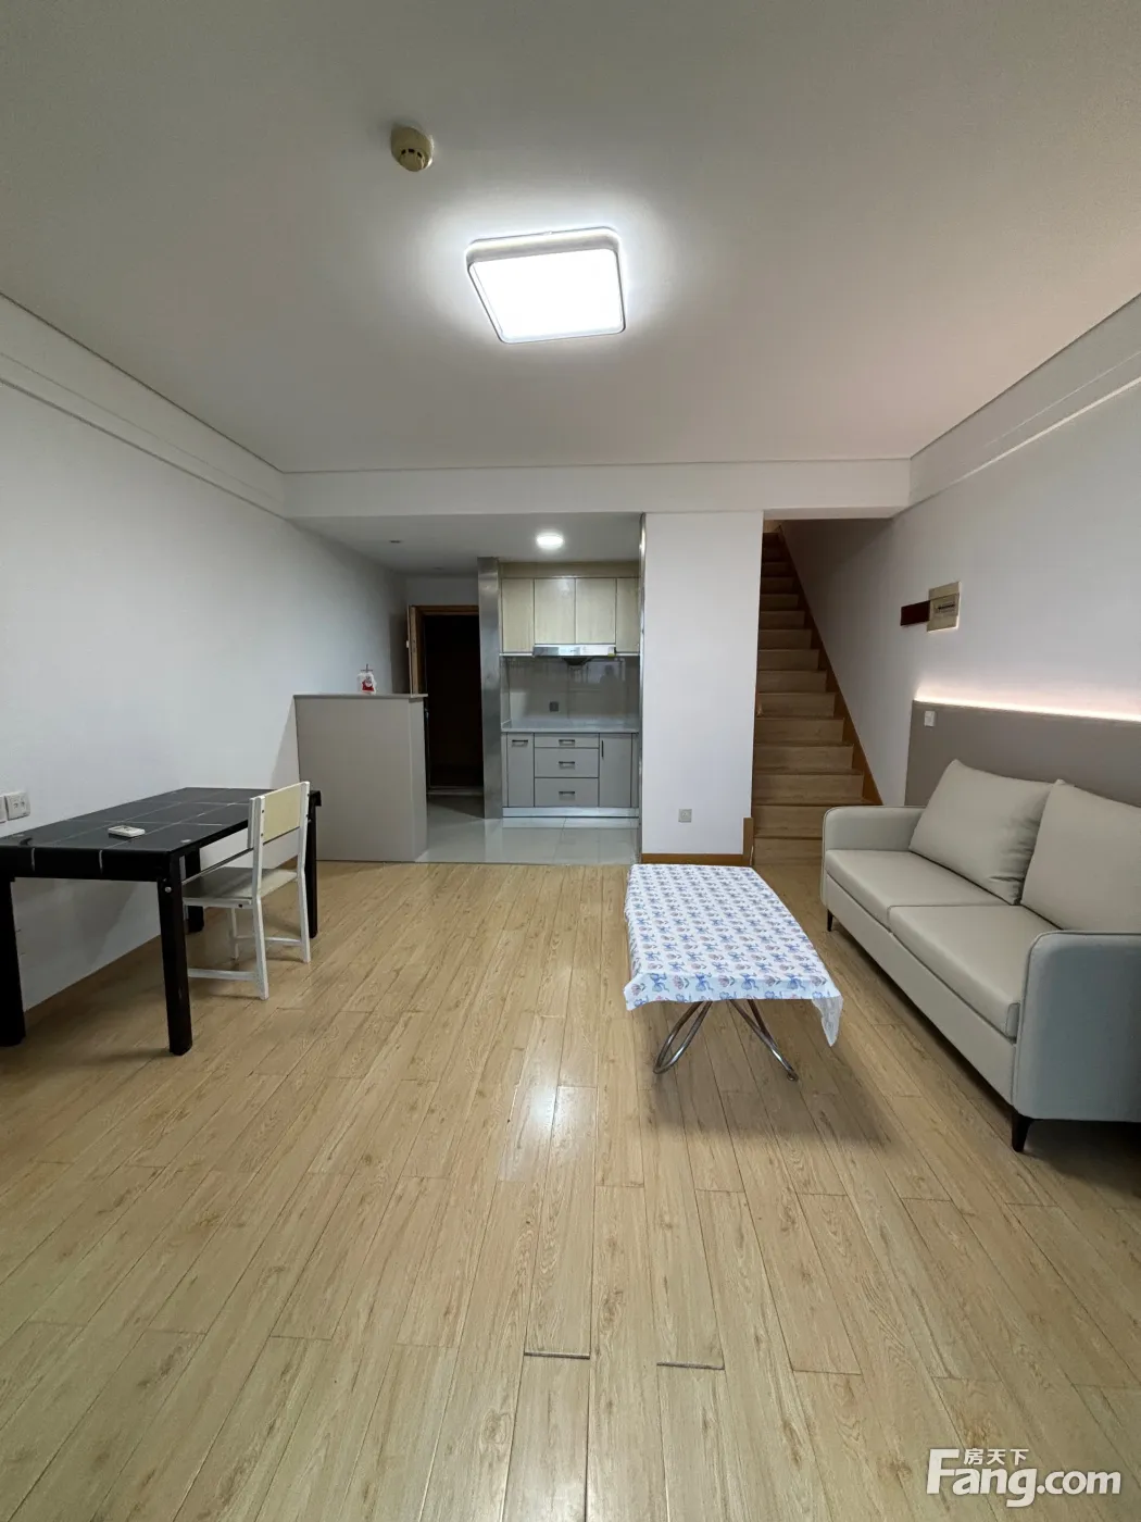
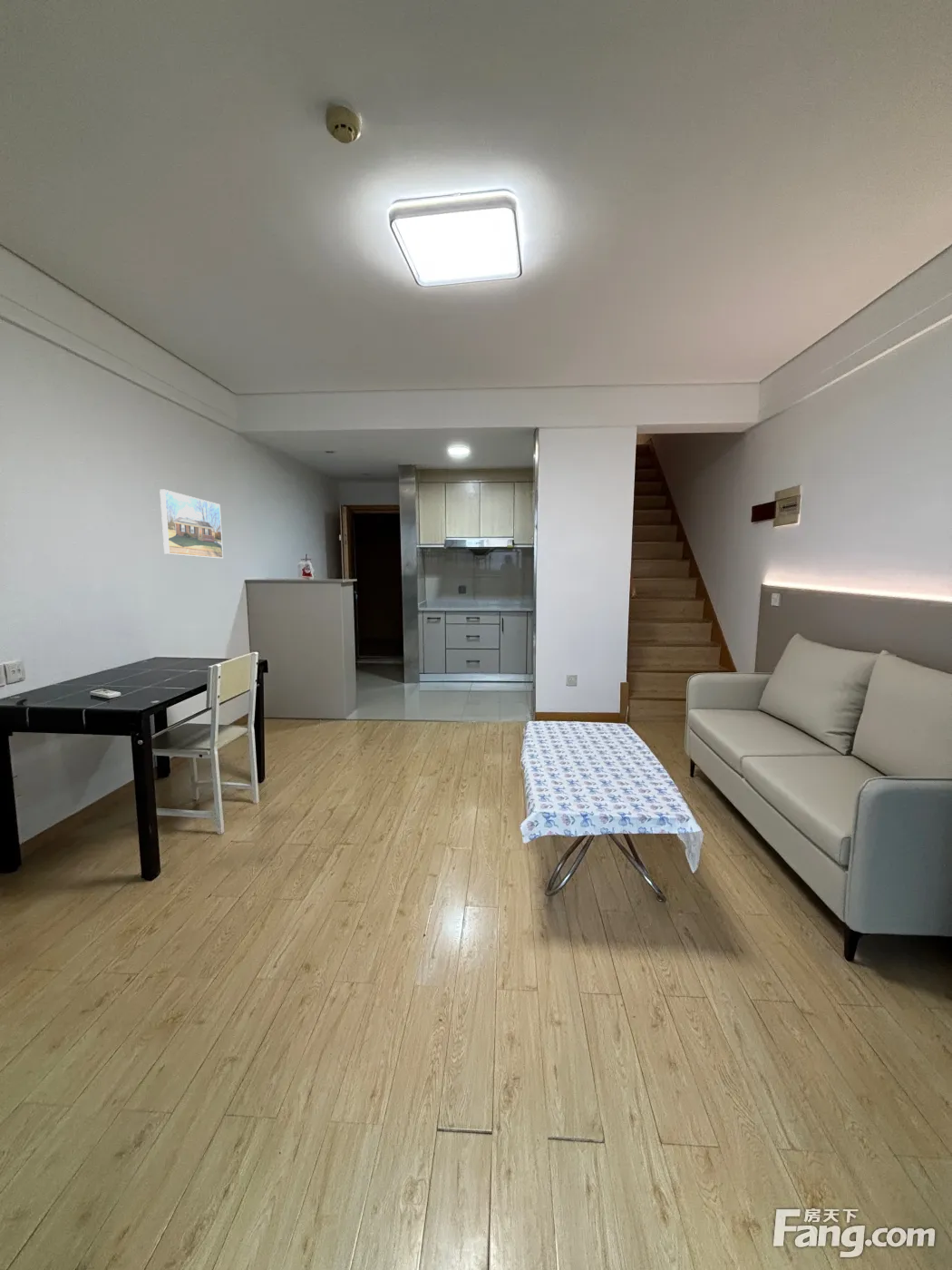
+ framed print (194, 527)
